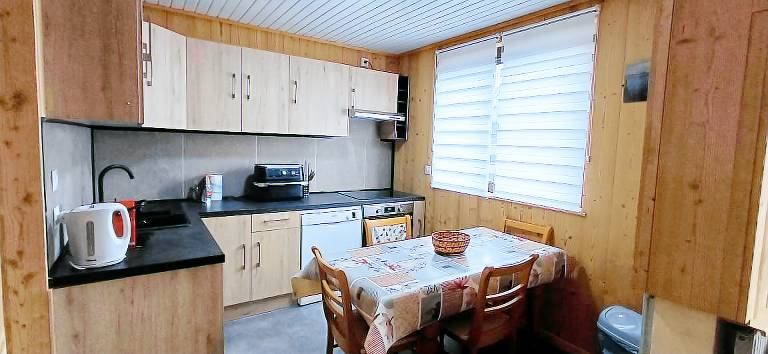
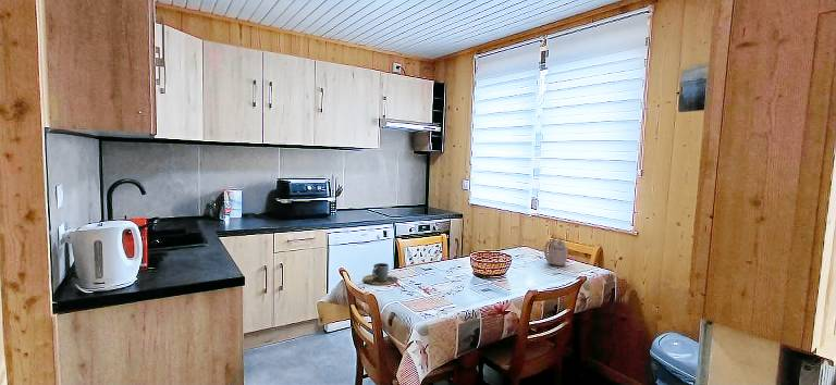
+ teapot (556, 251)
+ cup (380, 272)
